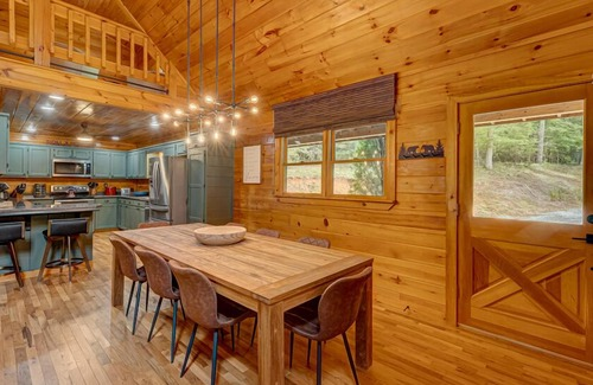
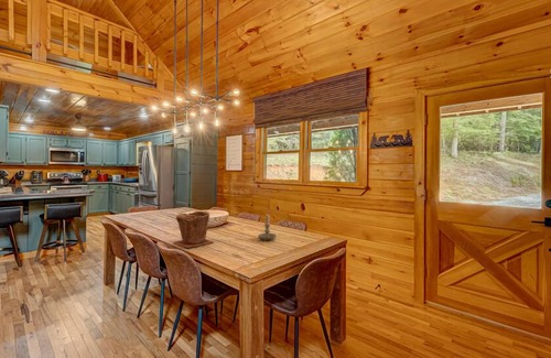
+ candle (267, 226)
+ plant pot (193, 227)
